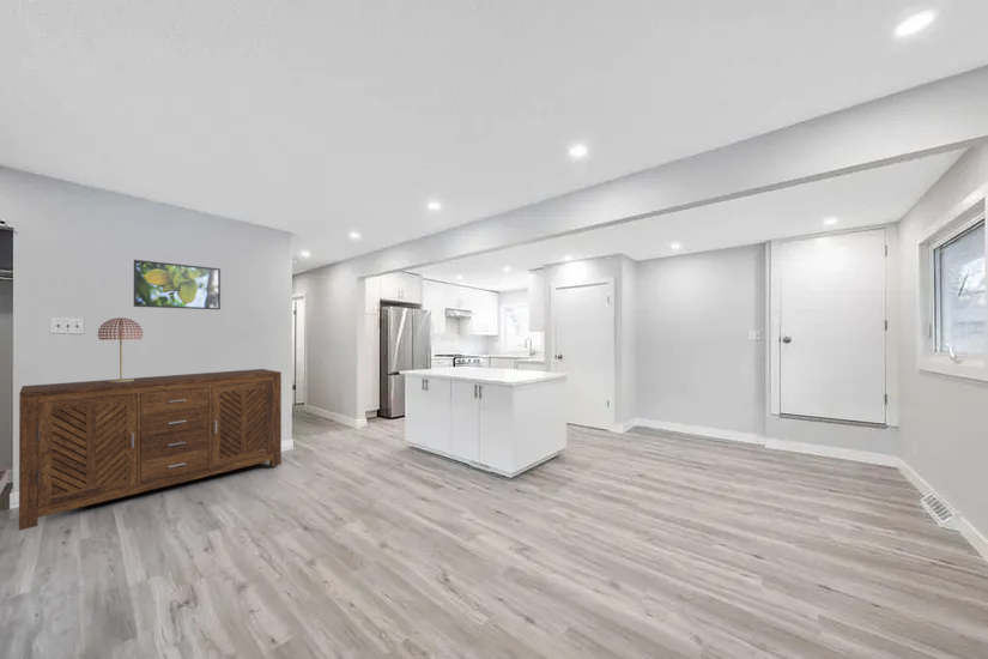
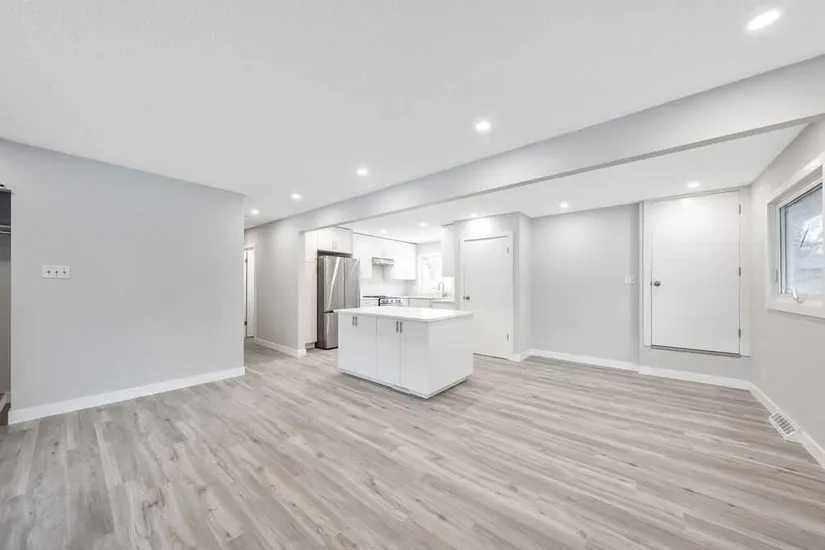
- table lamp (121, 349)
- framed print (180, 286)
- sideboard (170, 431)
